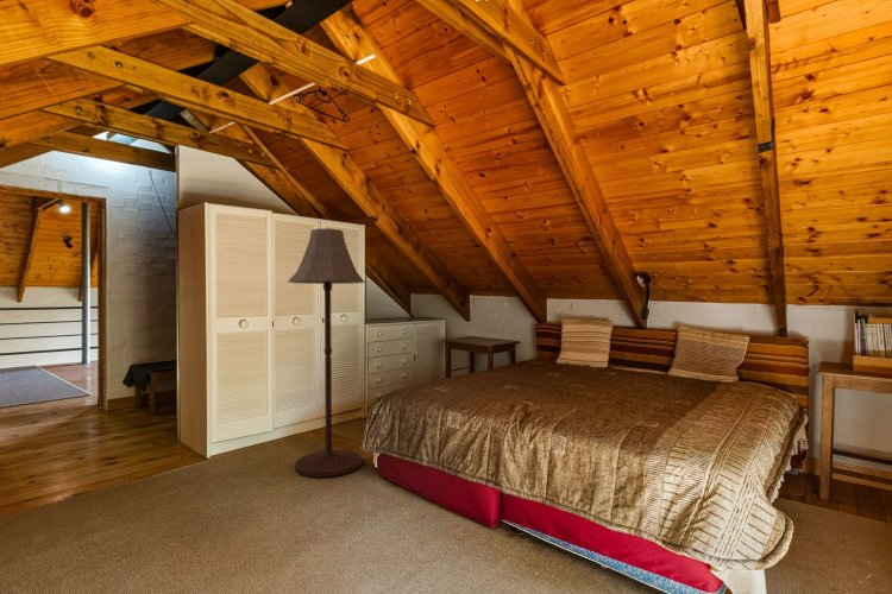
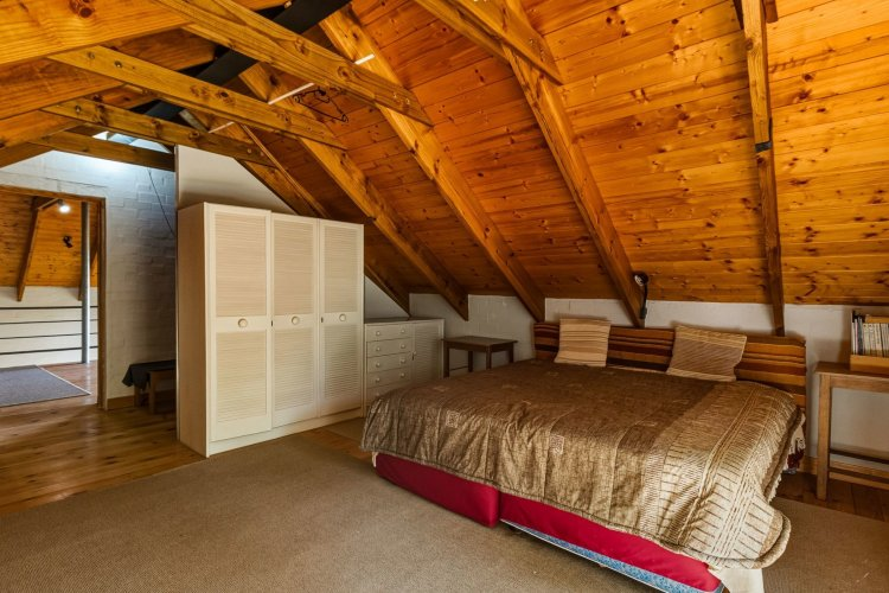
- floor lamp (327, 347)
